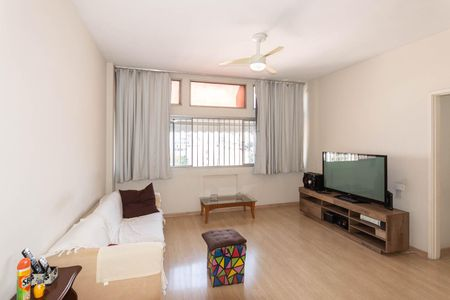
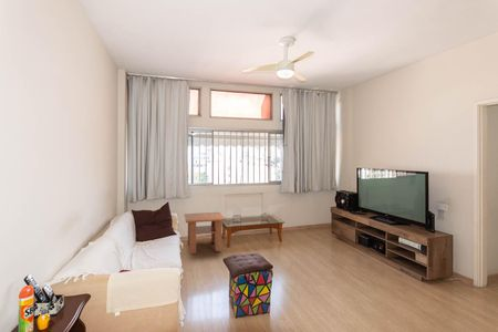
+ coffee table (204, 231)
